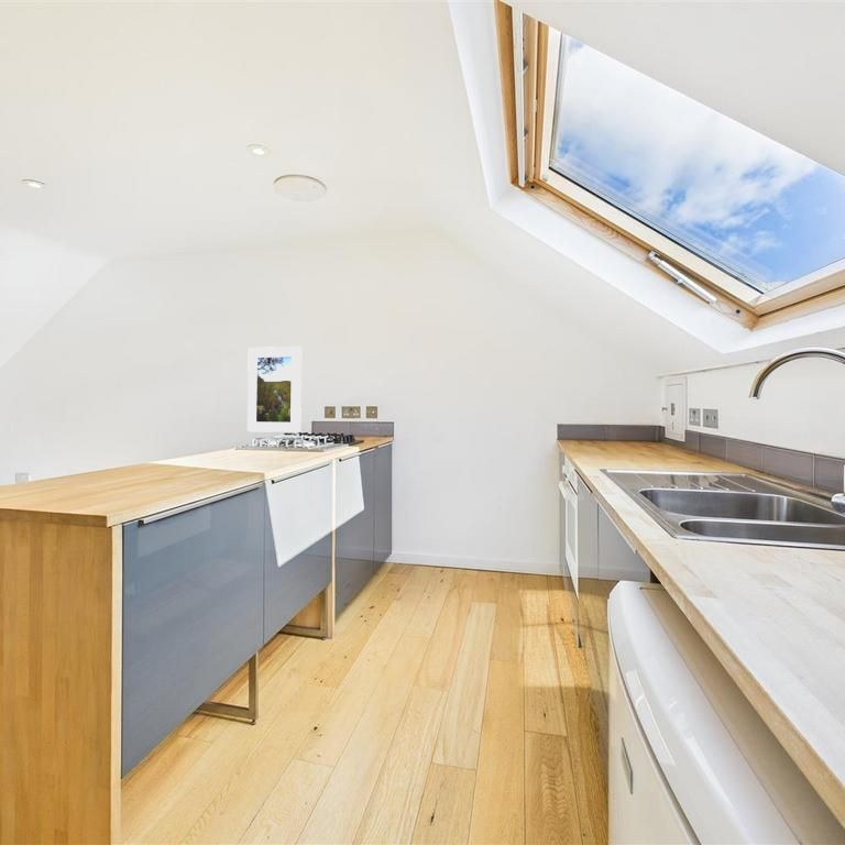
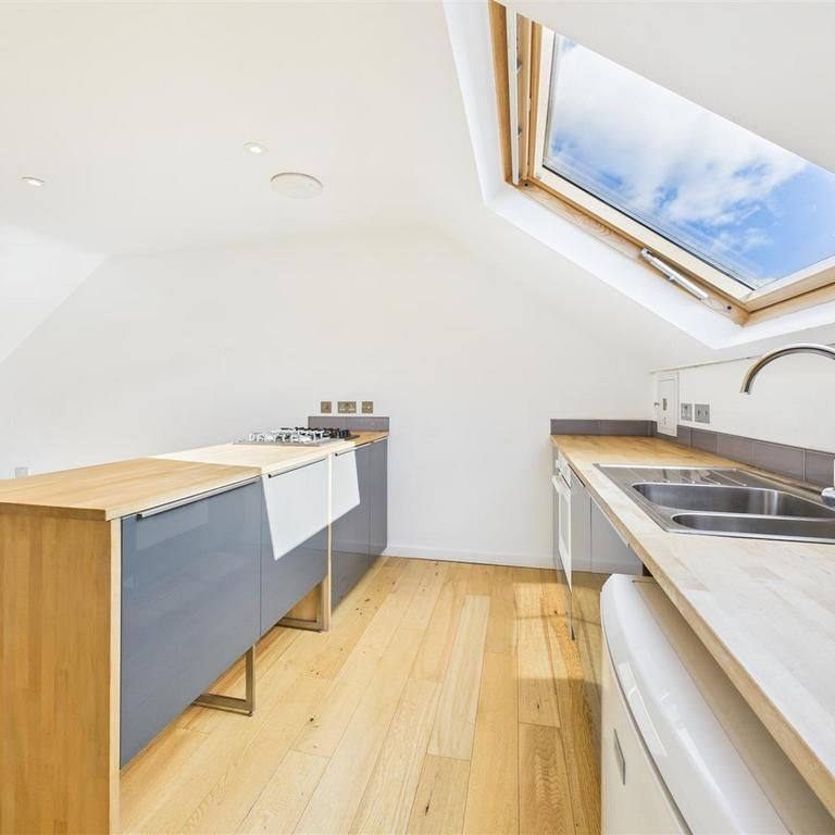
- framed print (274, 389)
